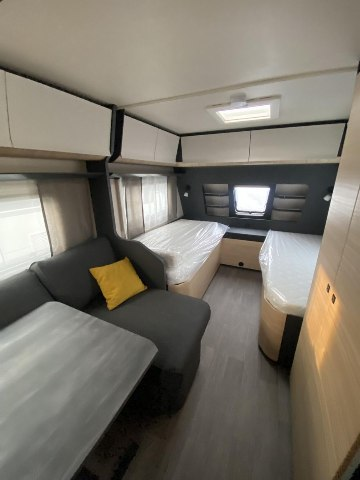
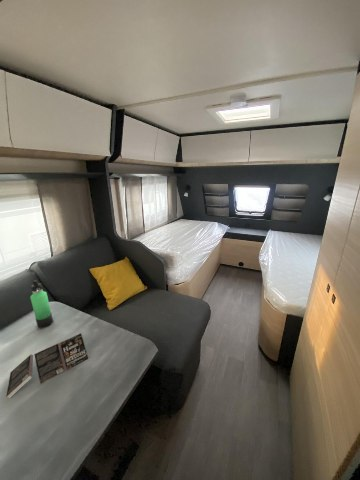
+ thermos bottle (40, 302)
+ paperback book (49, 359)
